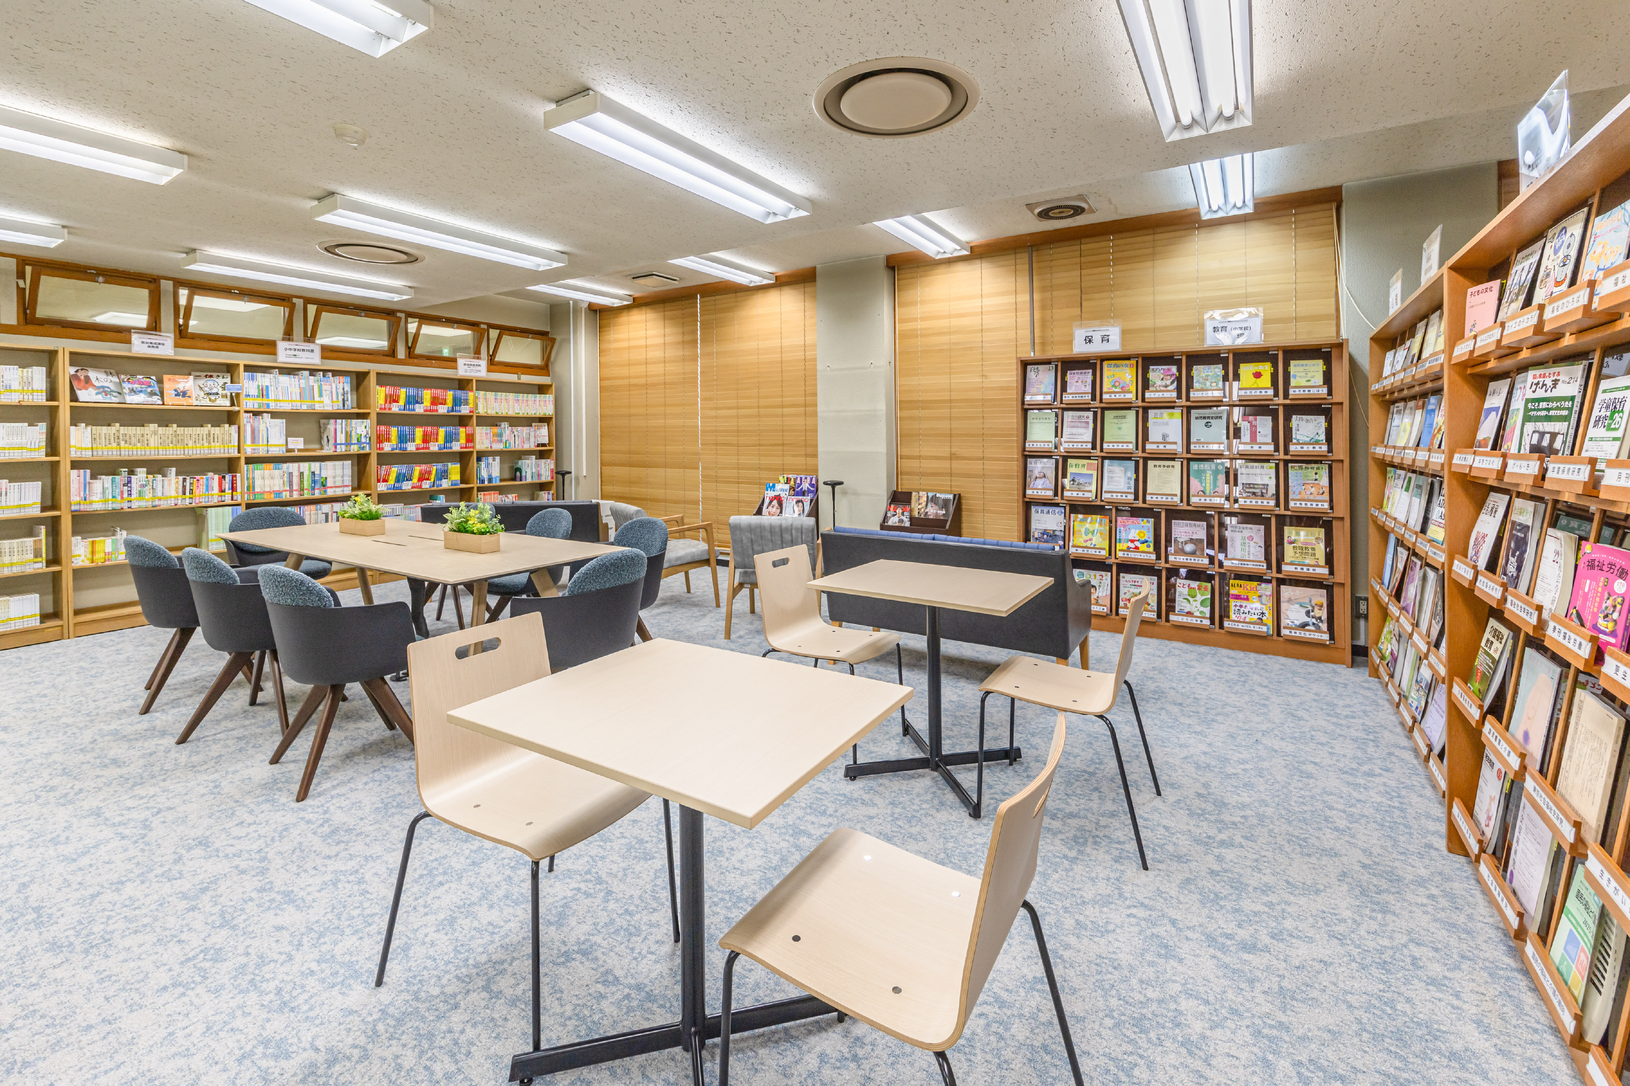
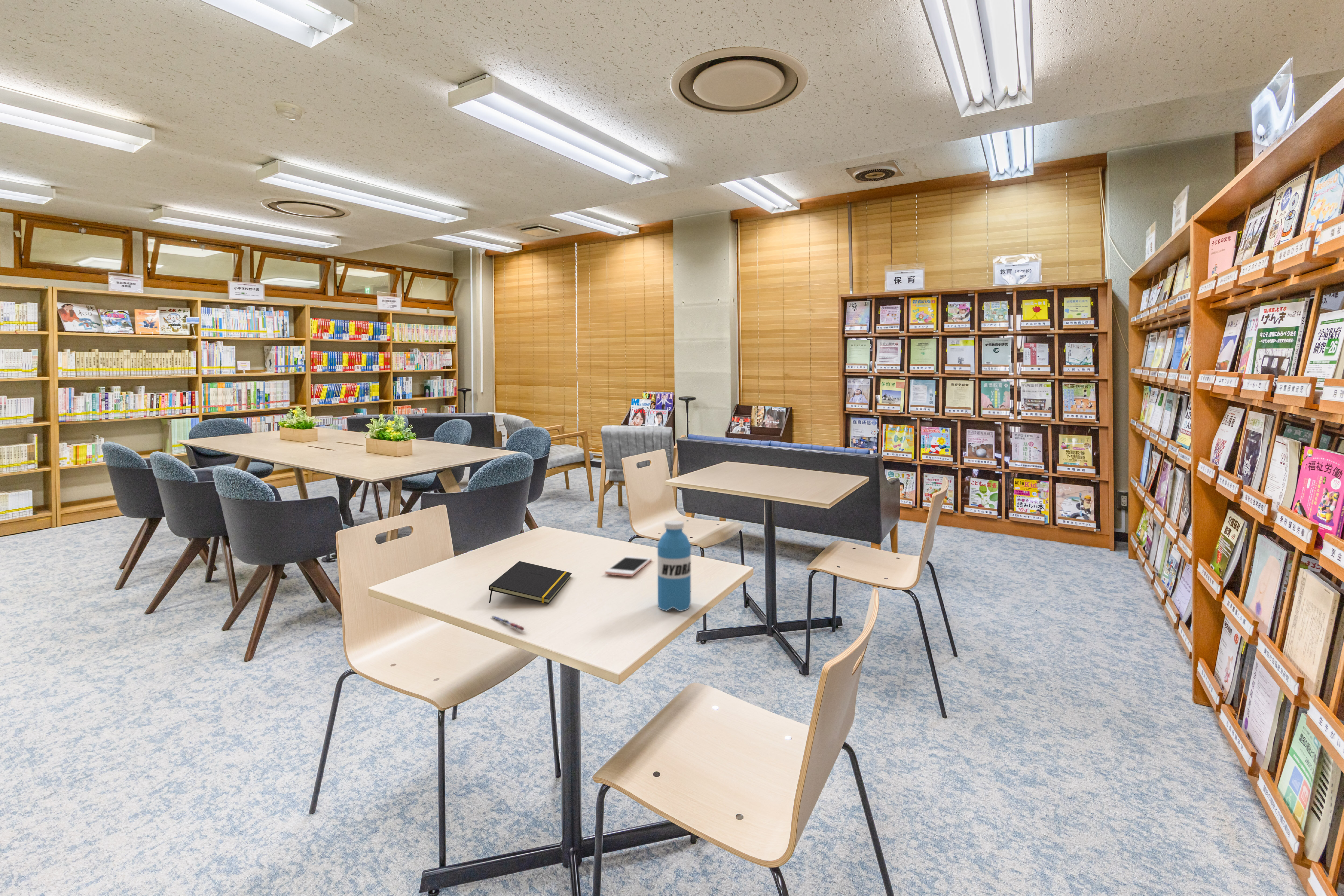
+ cell phone (629, 566)
+ pen (507, 622)
+ water bottle (674, 564)
+ notepad (533, 581)
